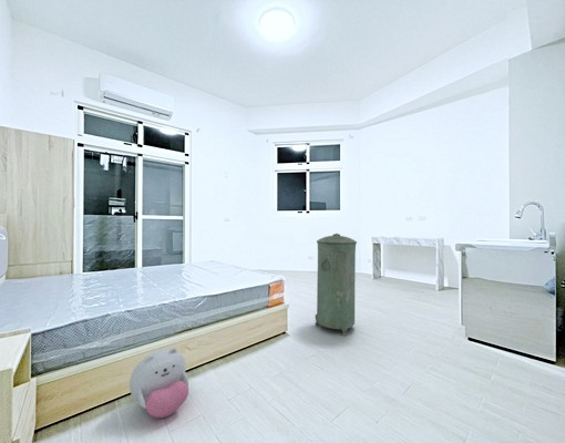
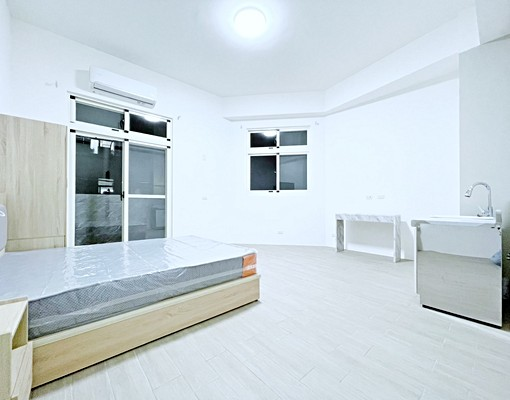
- trash can (336, 280)
- plush toy (161, 379)
